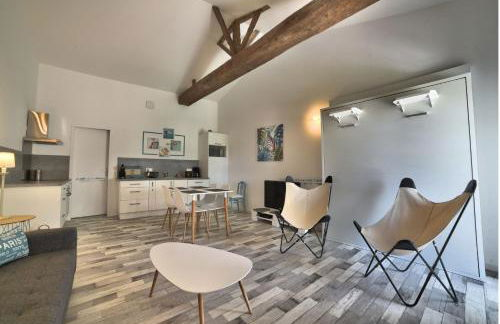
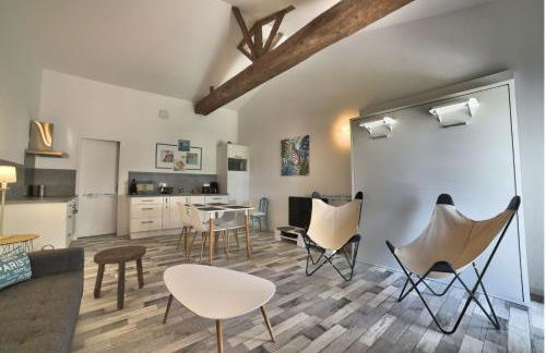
+ stool (119, 275)
